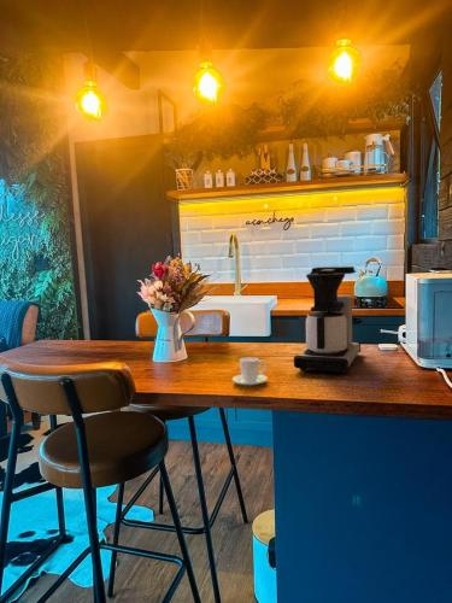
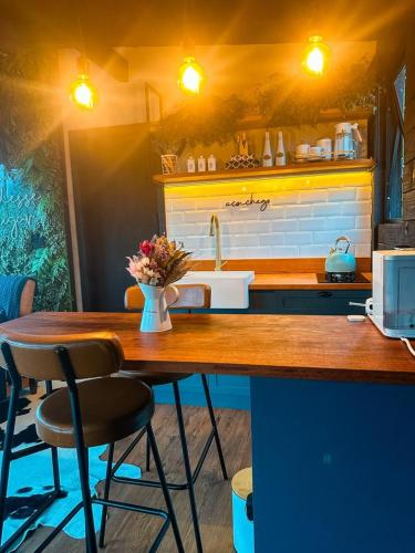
- teacup (250, 370)
- coffee maker (328, 316)
